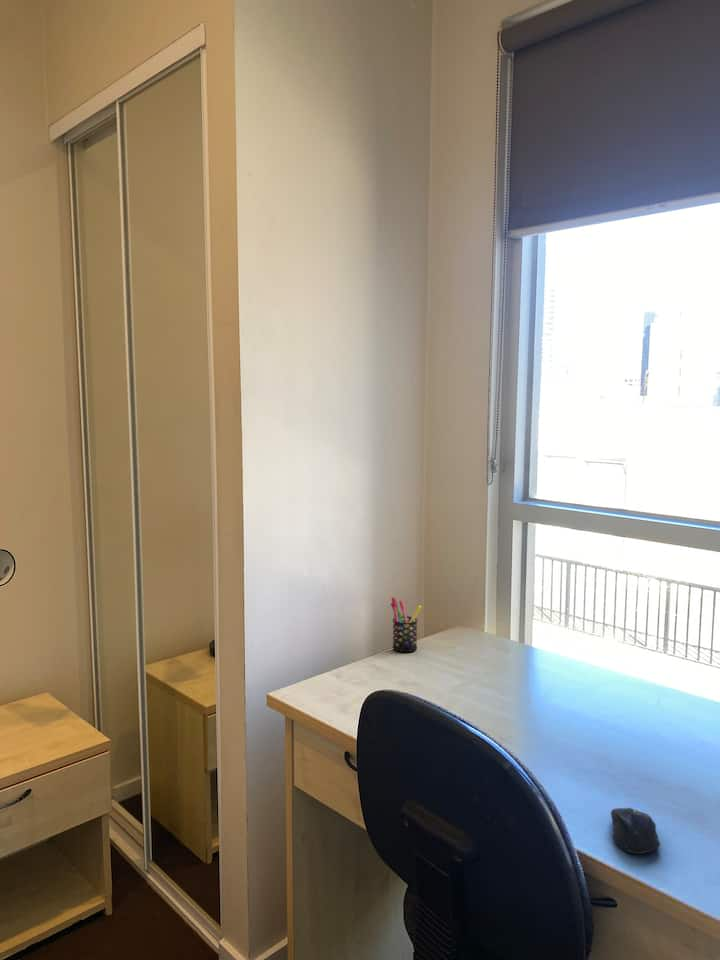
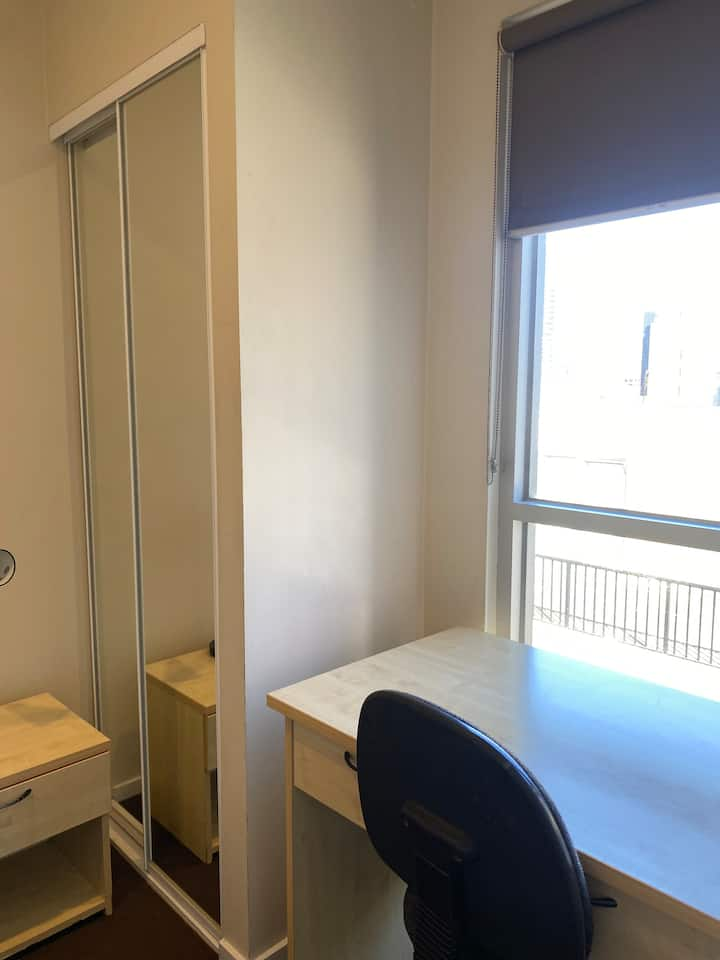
- computer mouse (635, 823)
- pen holder (402, 624)
